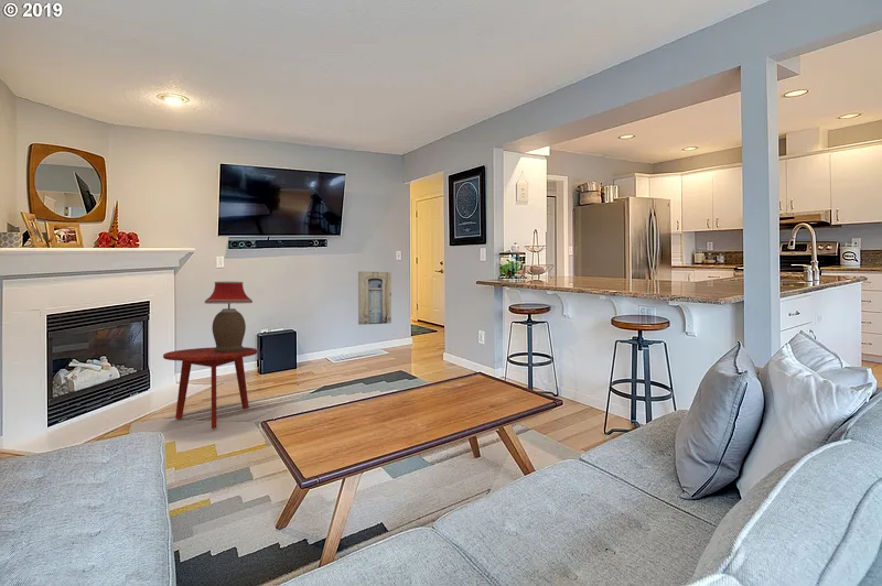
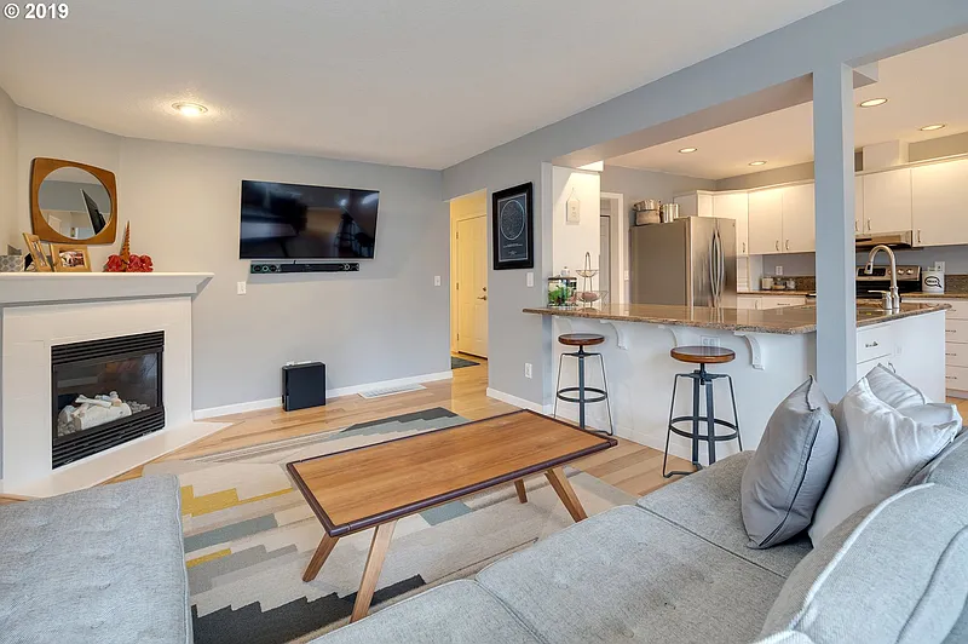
- table lamp (228, 315)
- side table (212, 384)
- wall art (375, 297)
